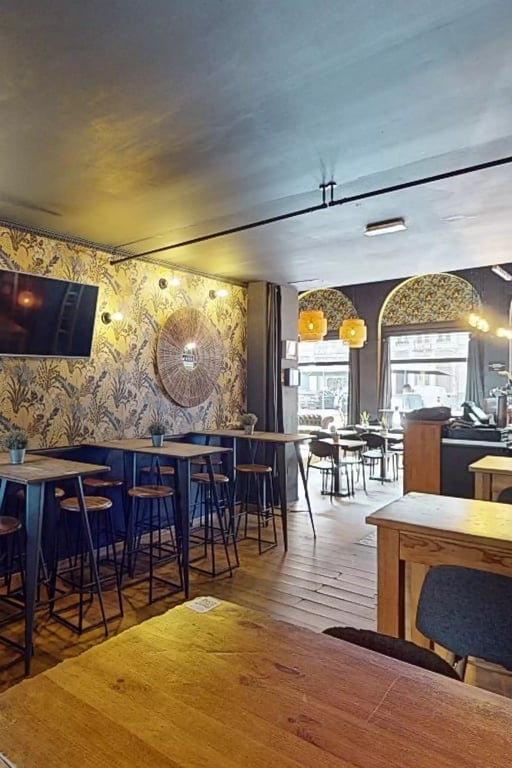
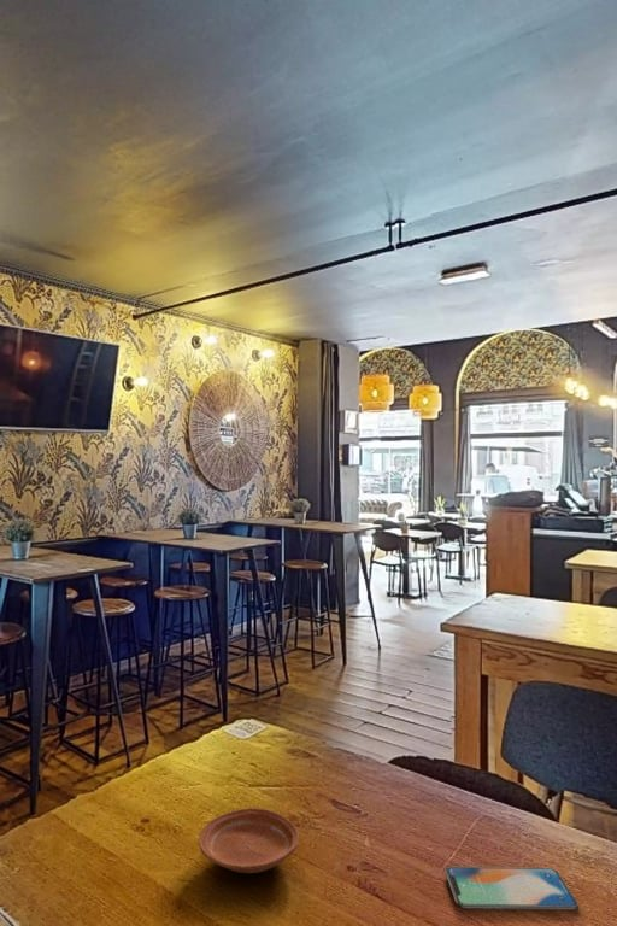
+ plate (248, 845)
+ smartphone (509, 887)
